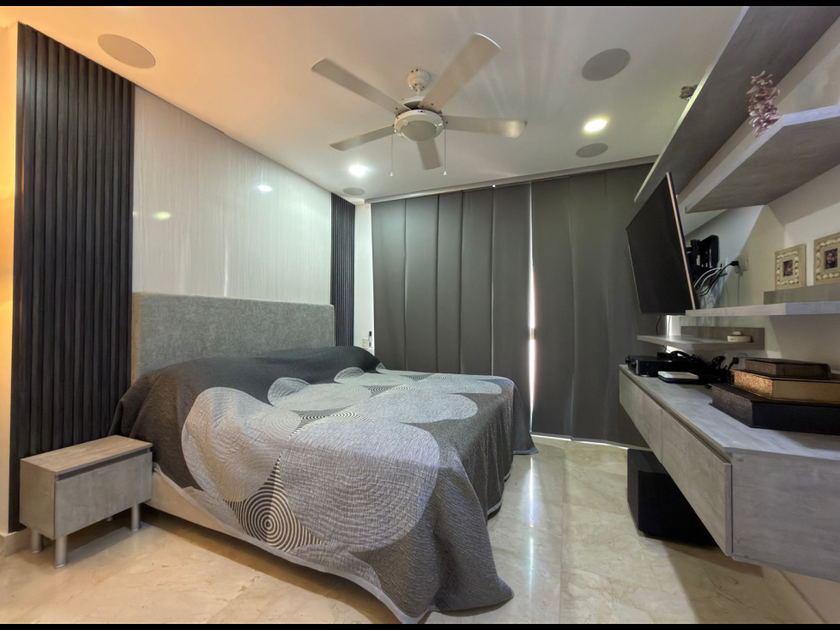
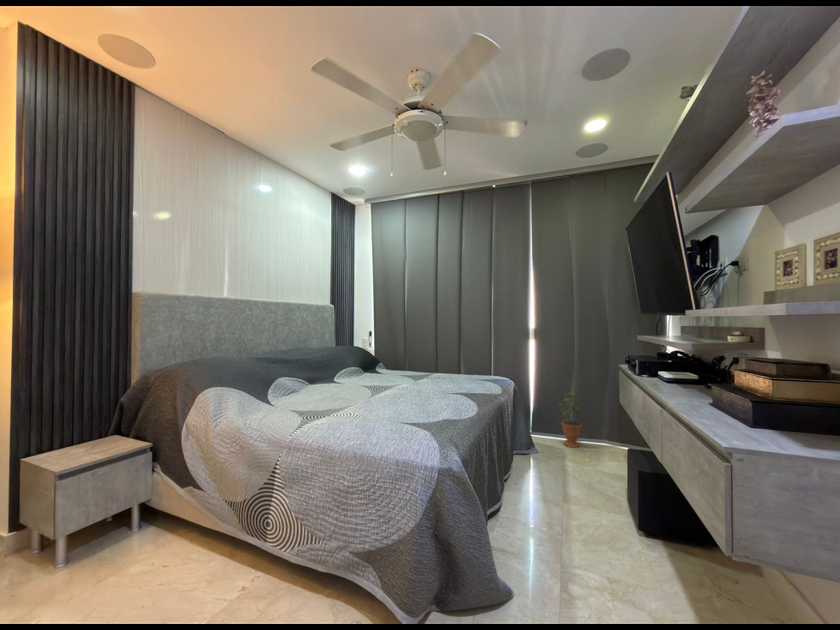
+ potted plant (569, 416)
